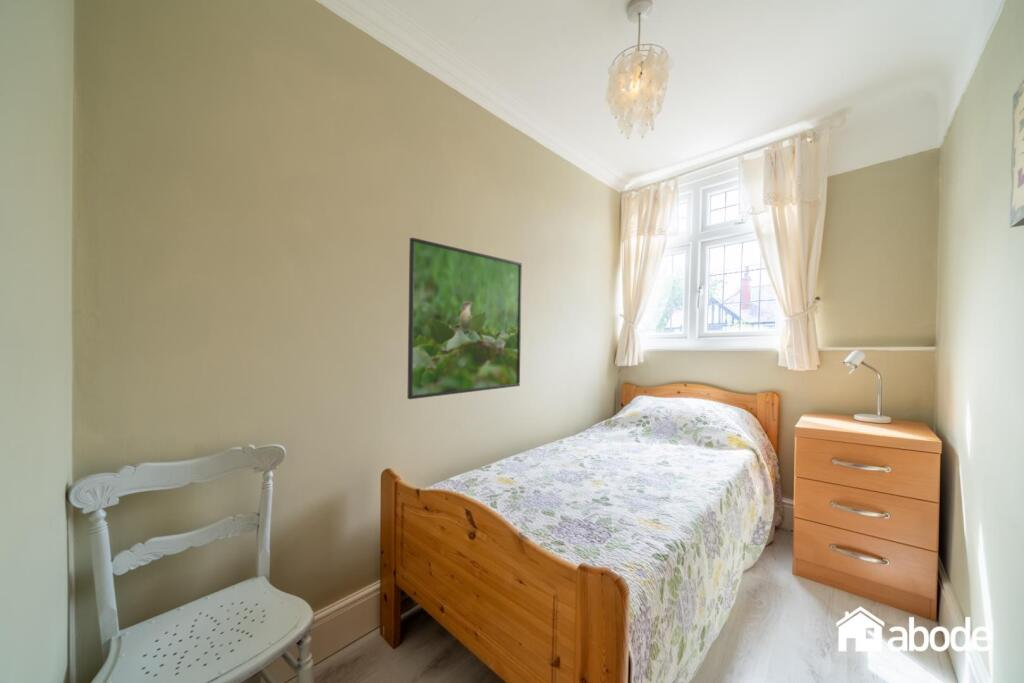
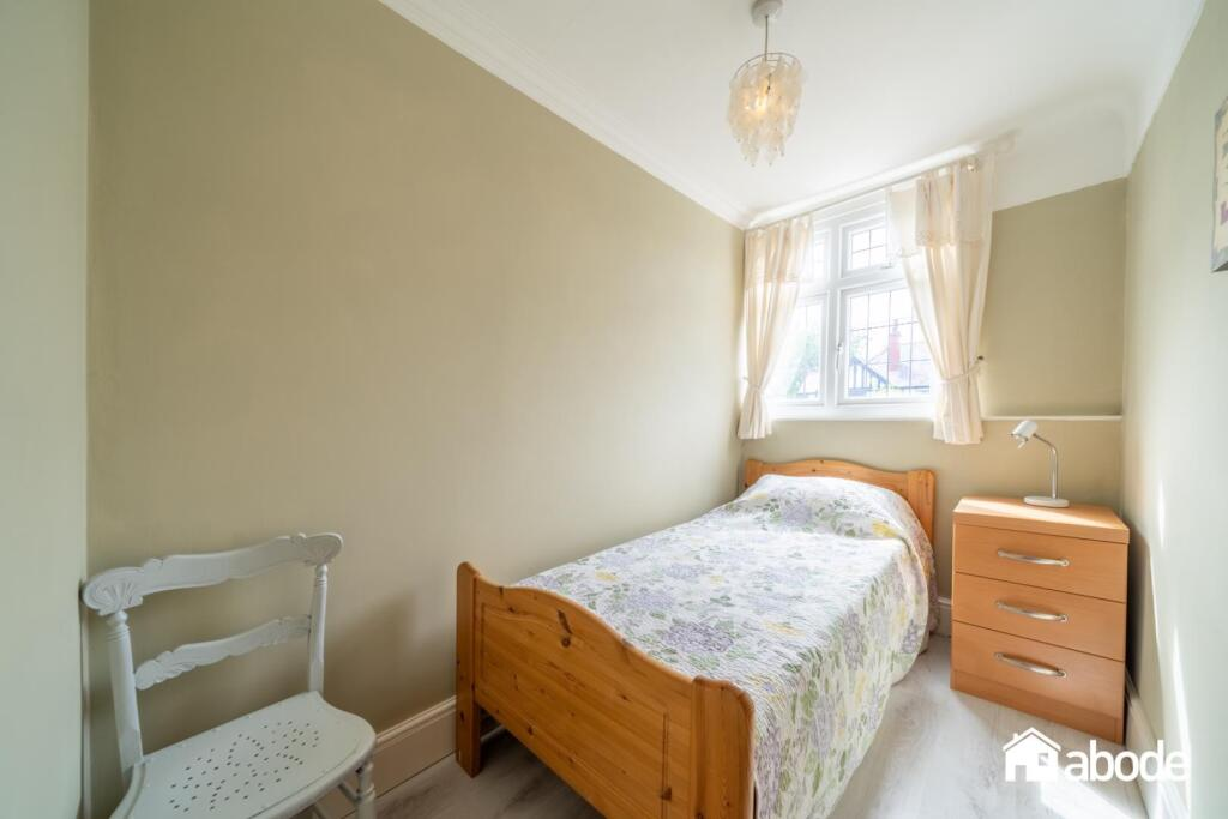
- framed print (472, 322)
